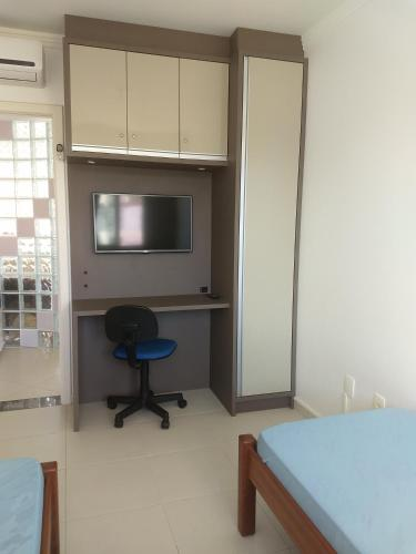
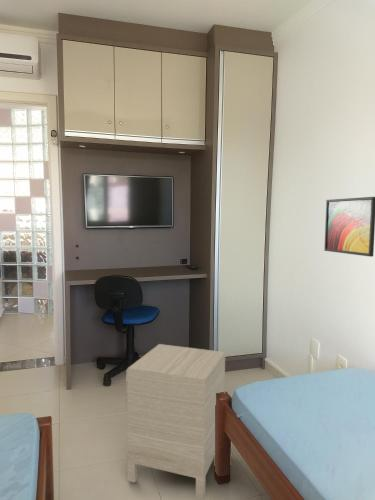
+ nightstand (172, 412)
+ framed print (348, 226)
